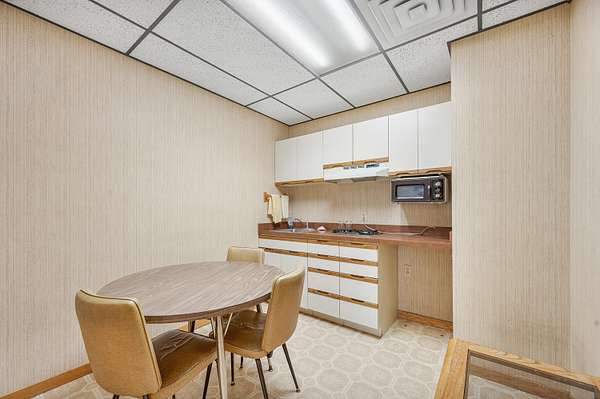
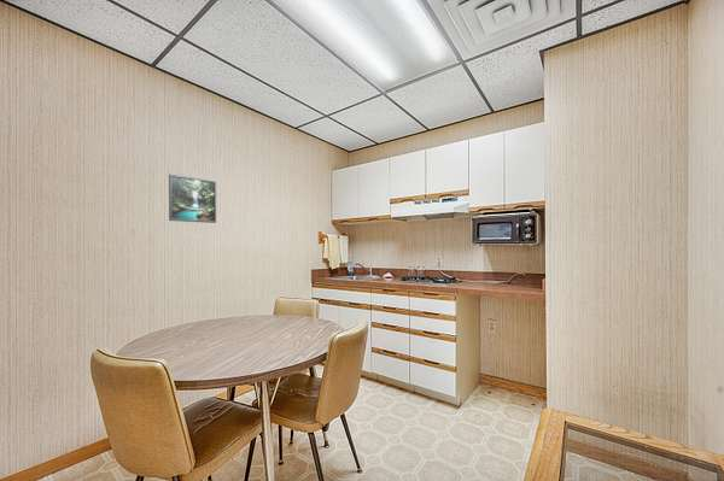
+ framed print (193, 199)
